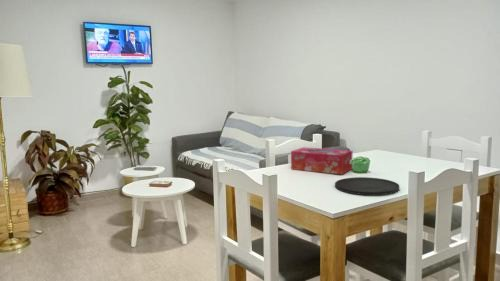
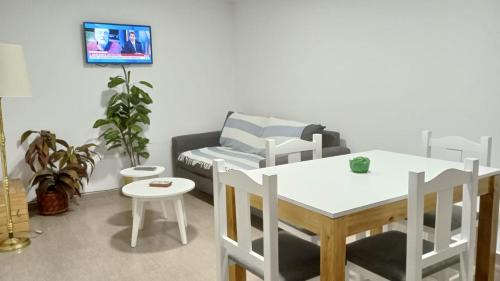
- plate (366, 185)
- tissue box (321, 160)
